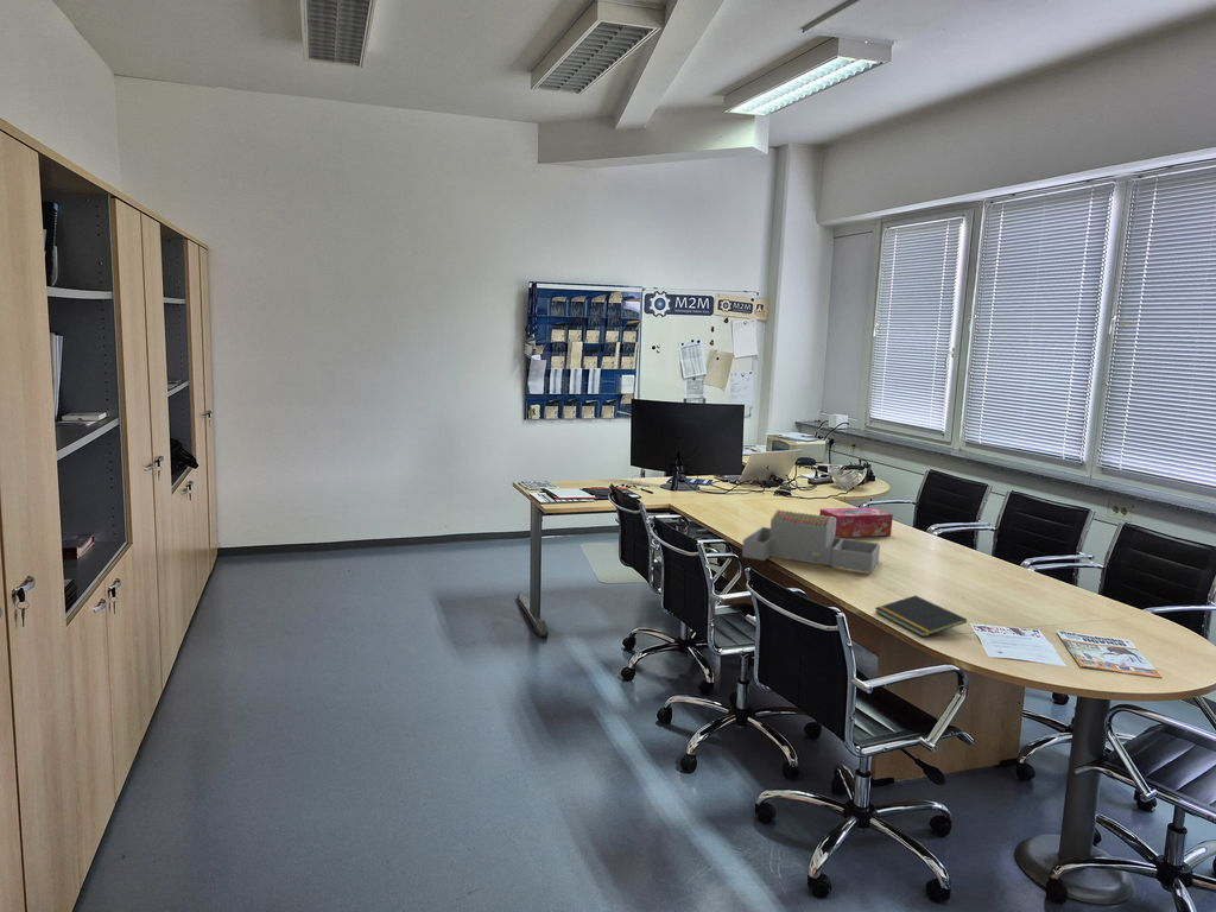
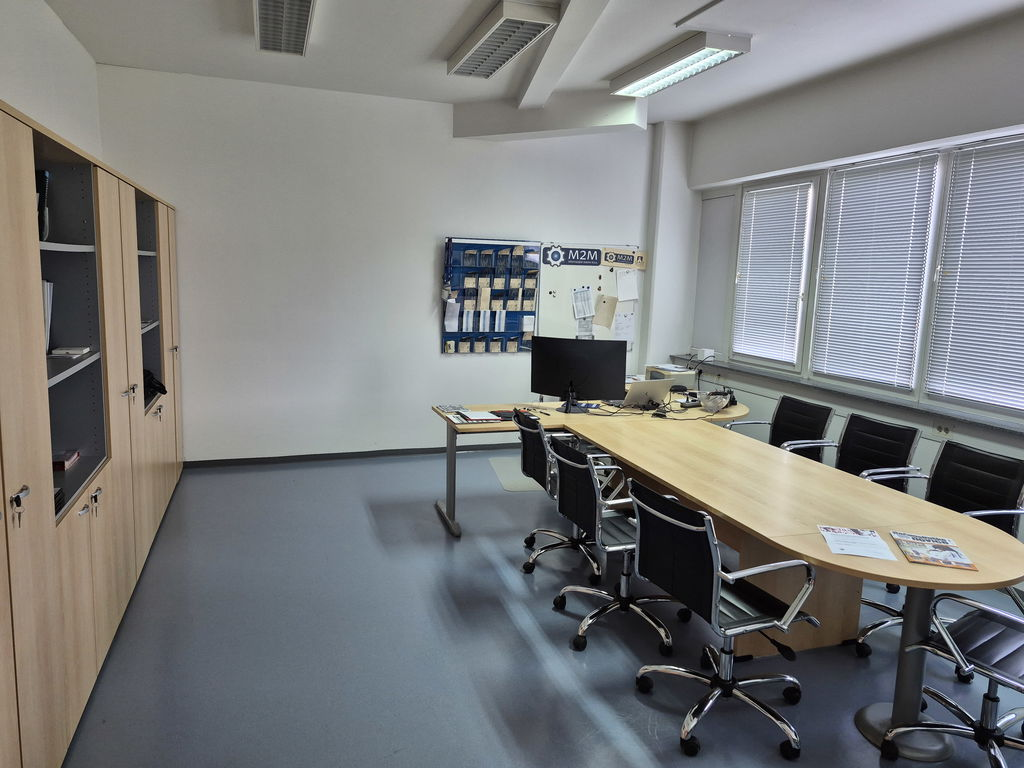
- tissue box (855, 521)
- architectural model (811, 537)
- notepad (919, 614)
